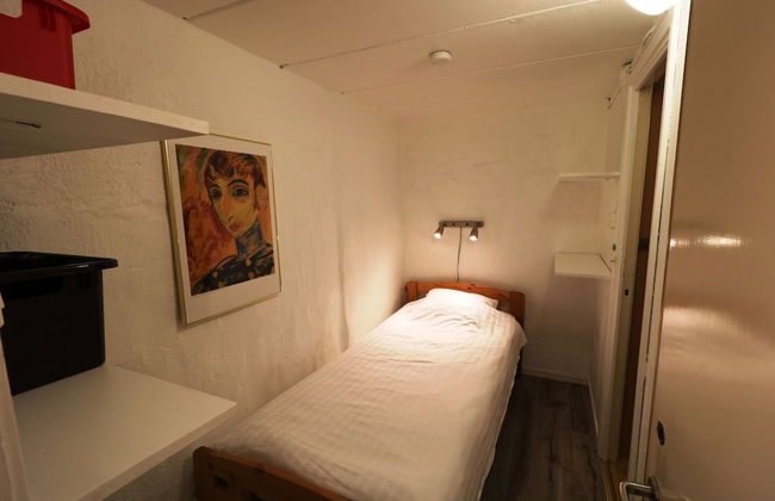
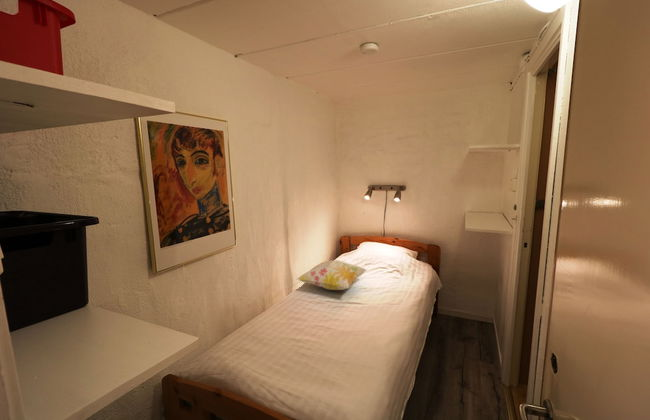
+ decorative pillow (333, 274)
